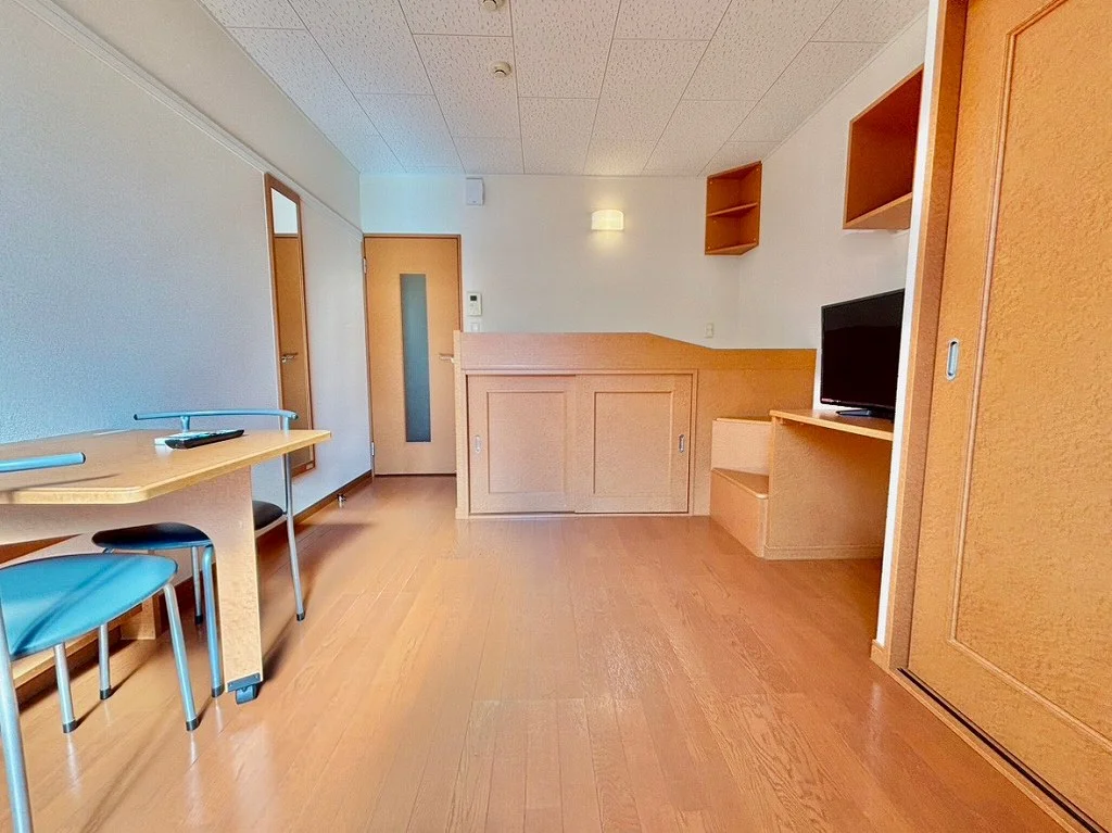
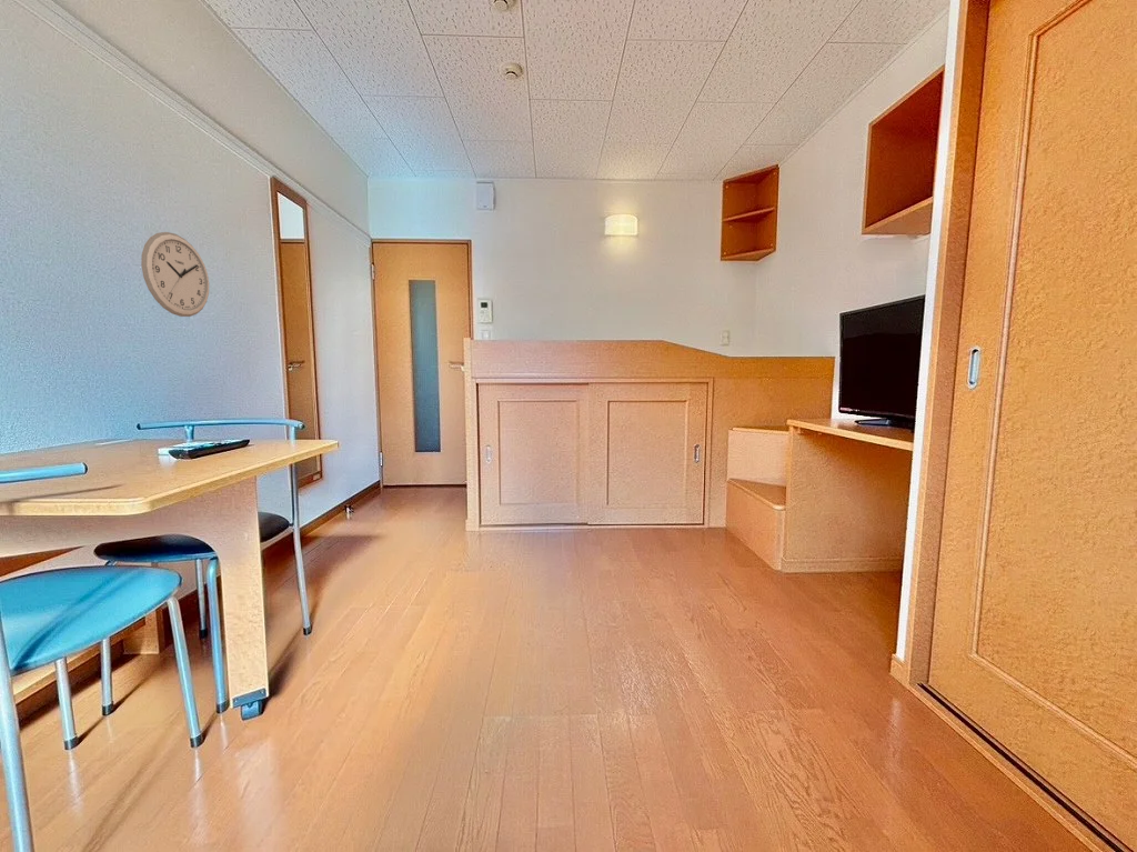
+ wall clock (179, 275)
